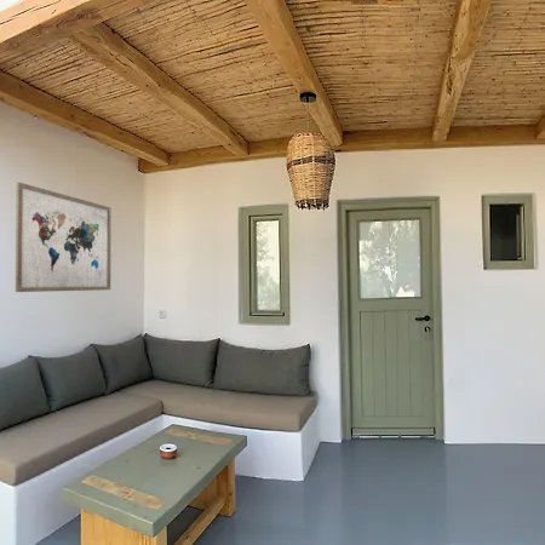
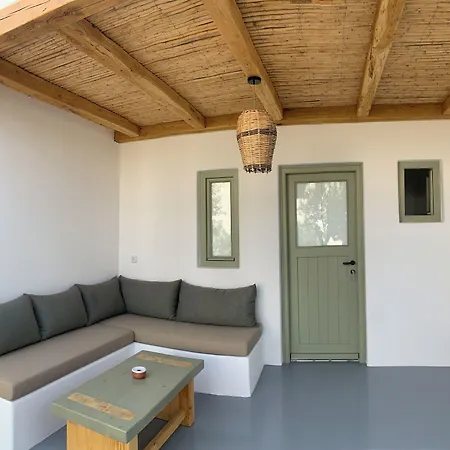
- wall art (69, 243)
